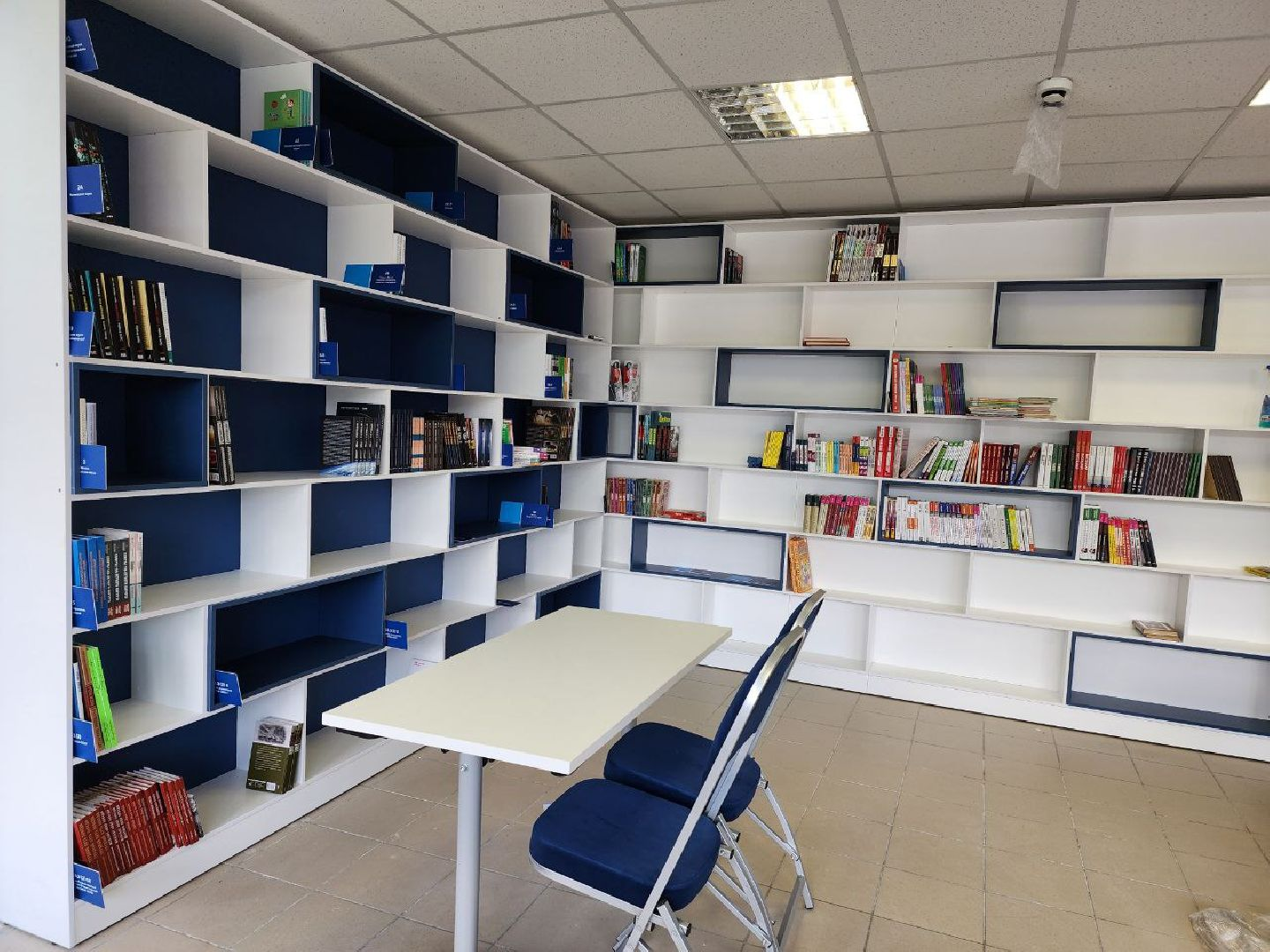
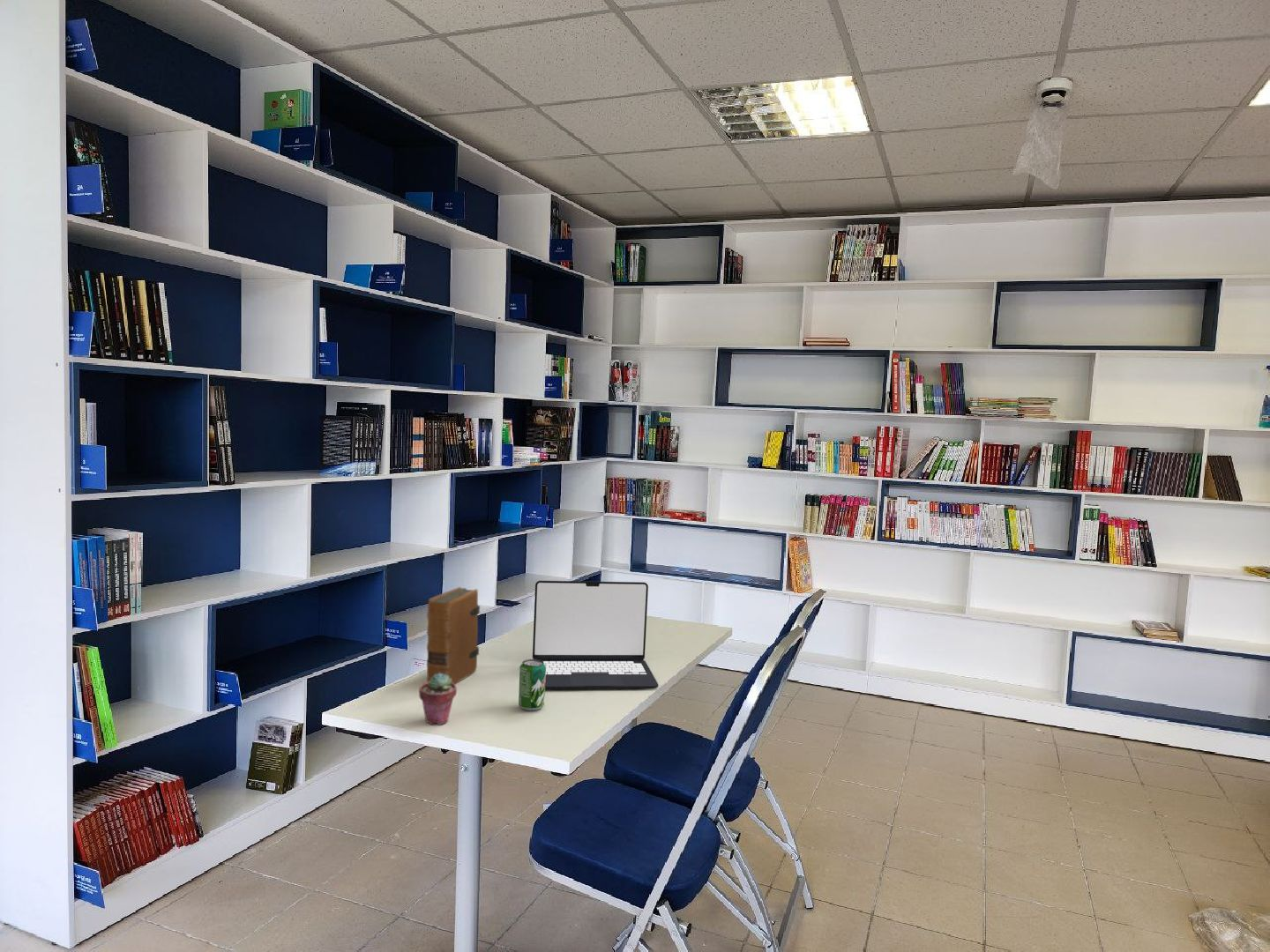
+ beverage can (532, 684)
+ book (454, 636)
+ potted succulent (437, 696)
+ laptop (594, 633)
